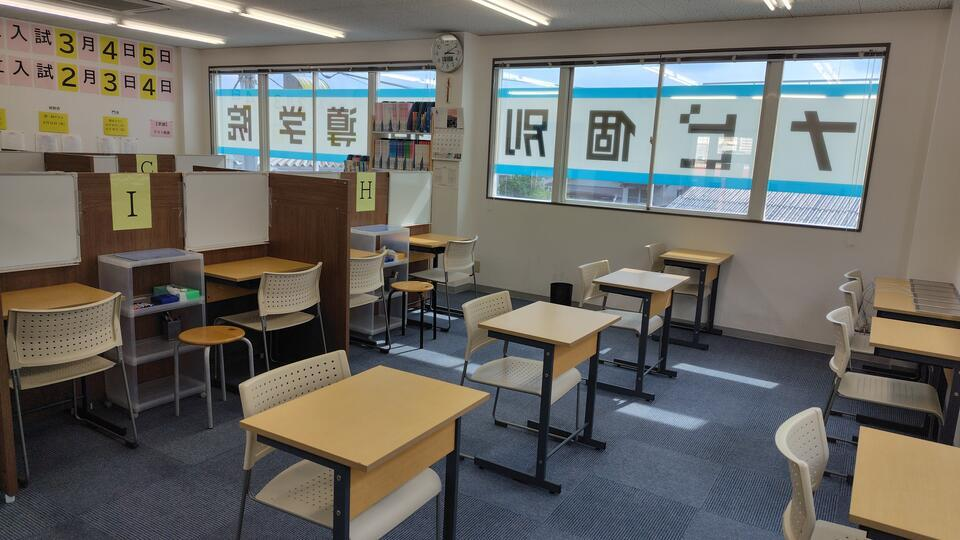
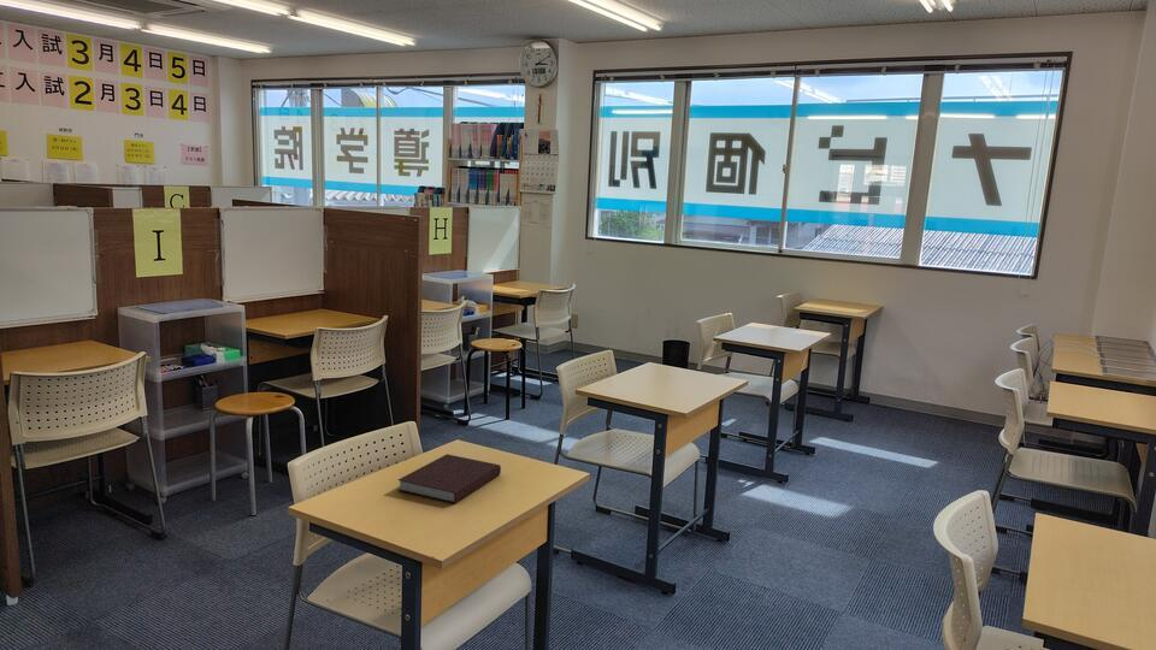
+ notebook (450, 477)
